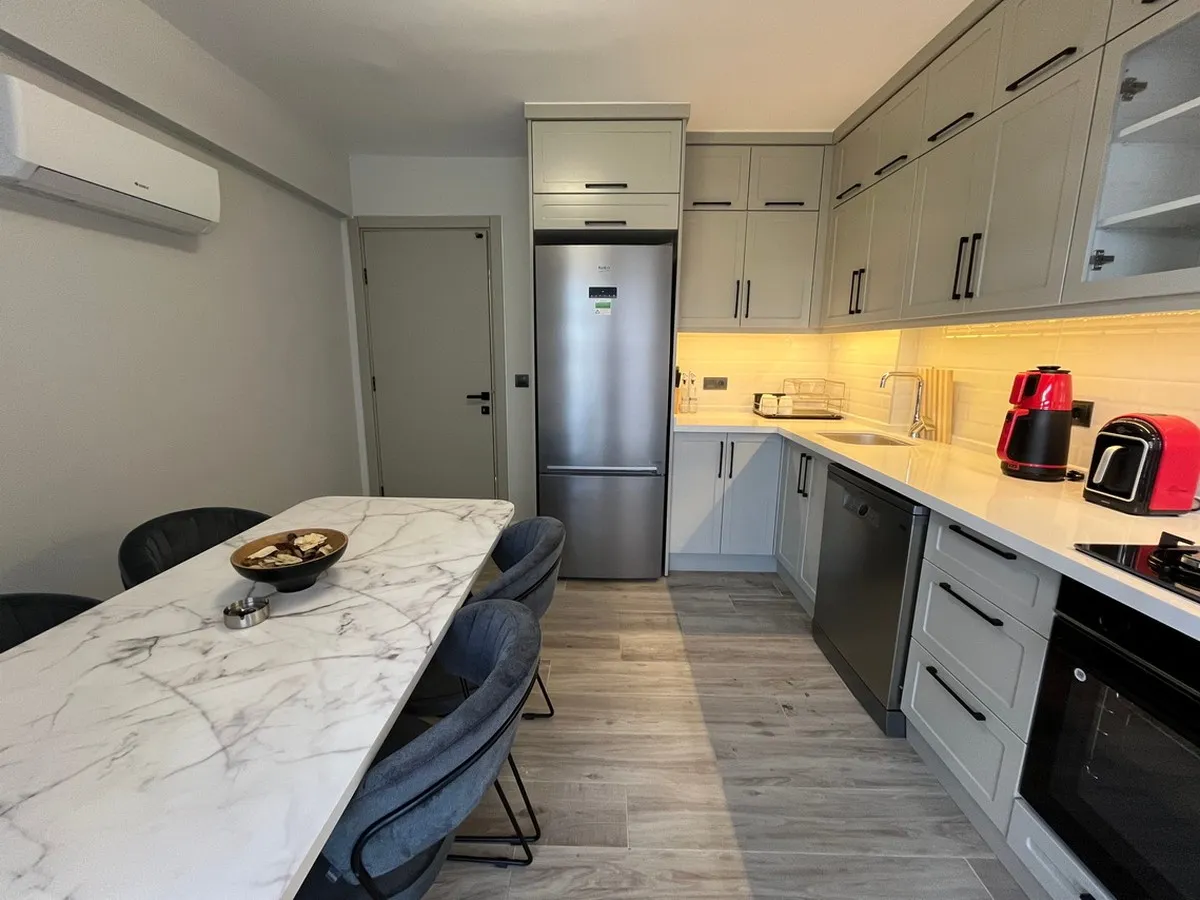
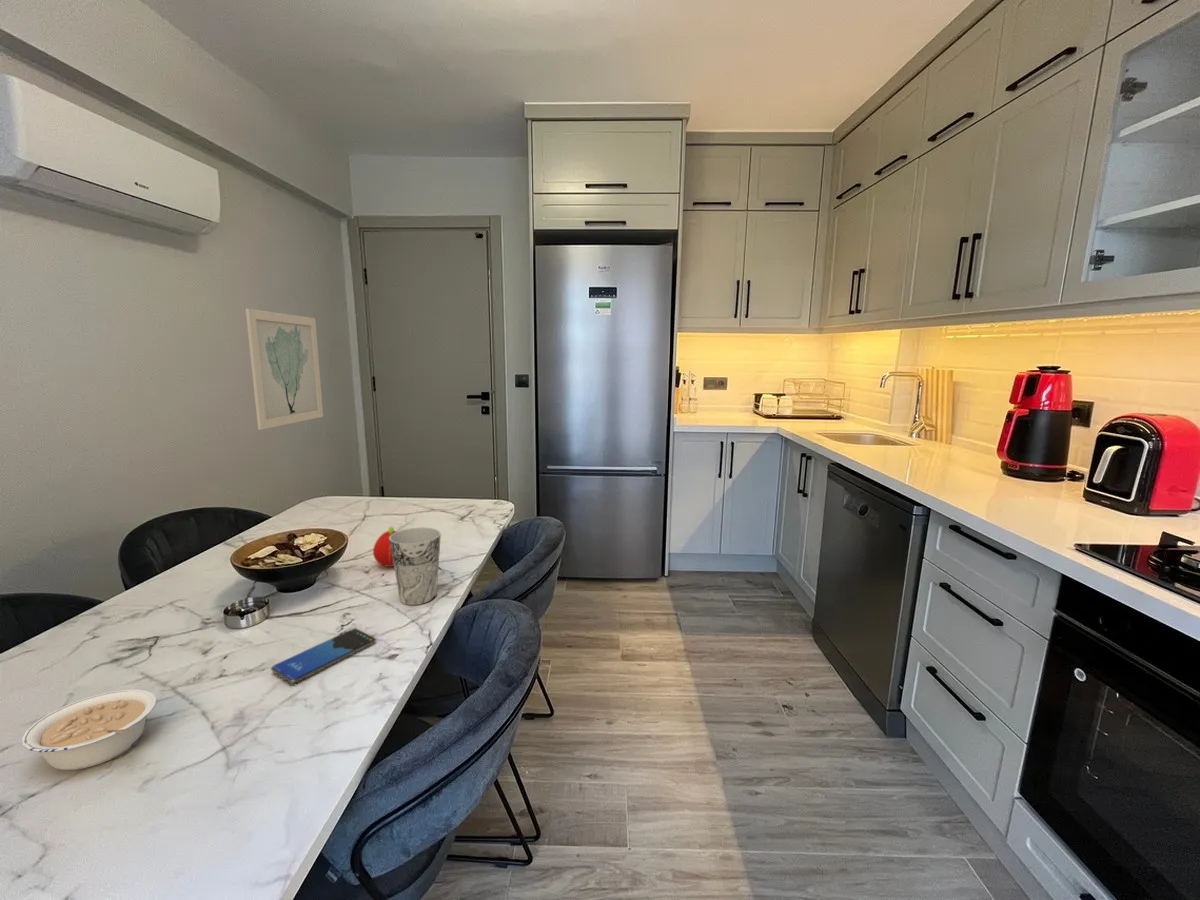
+ smartphone (326, 654)
+ cup (416, 566)
+ legume (99, 728)
+ wall art (289, 369)
+ fruit (390, 546)
